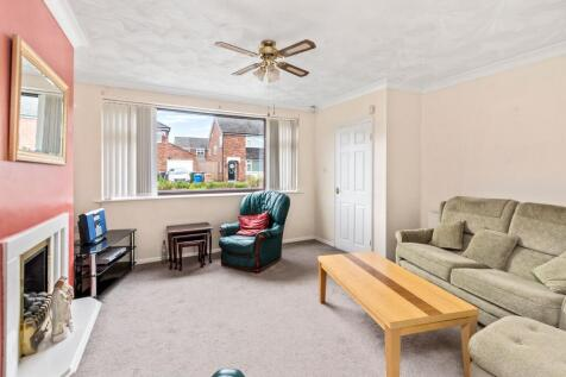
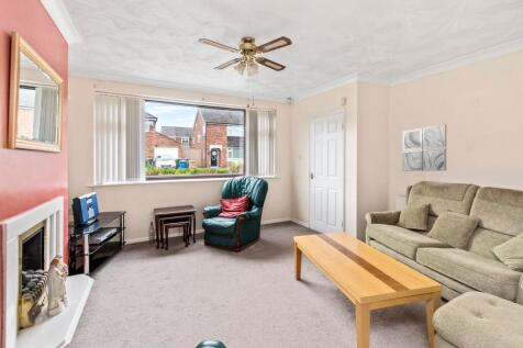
+ wall art (422, 148)
